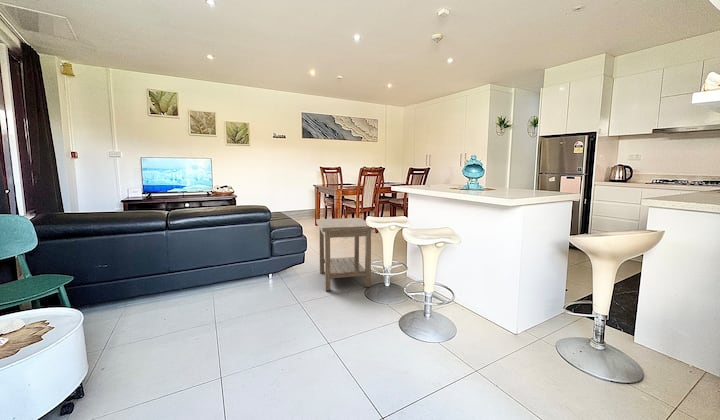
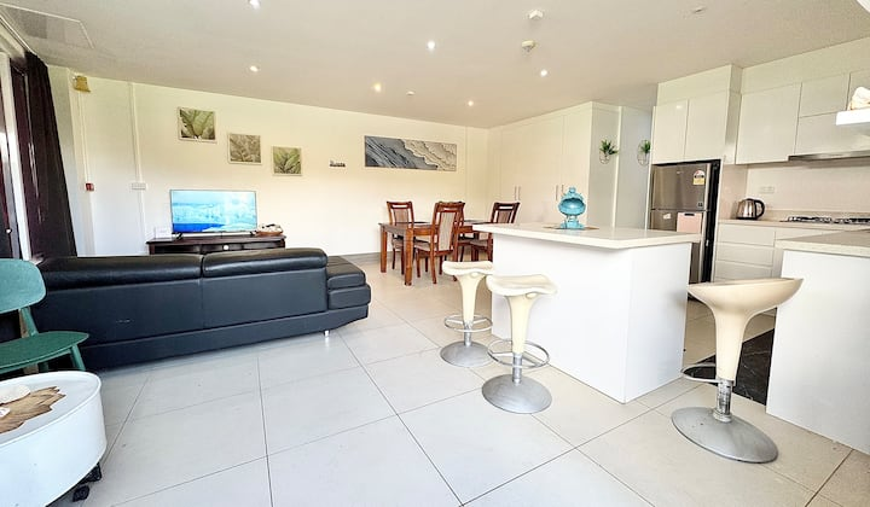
- side table (345, 257)
